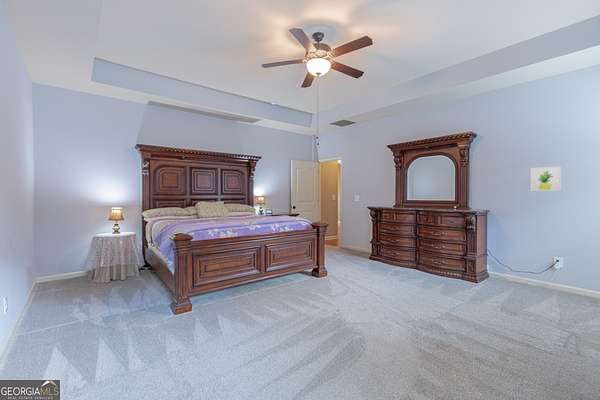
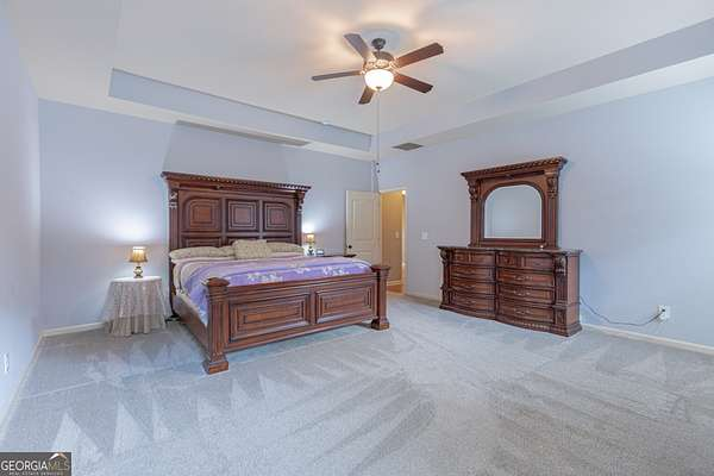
- wall art (545, 178)
